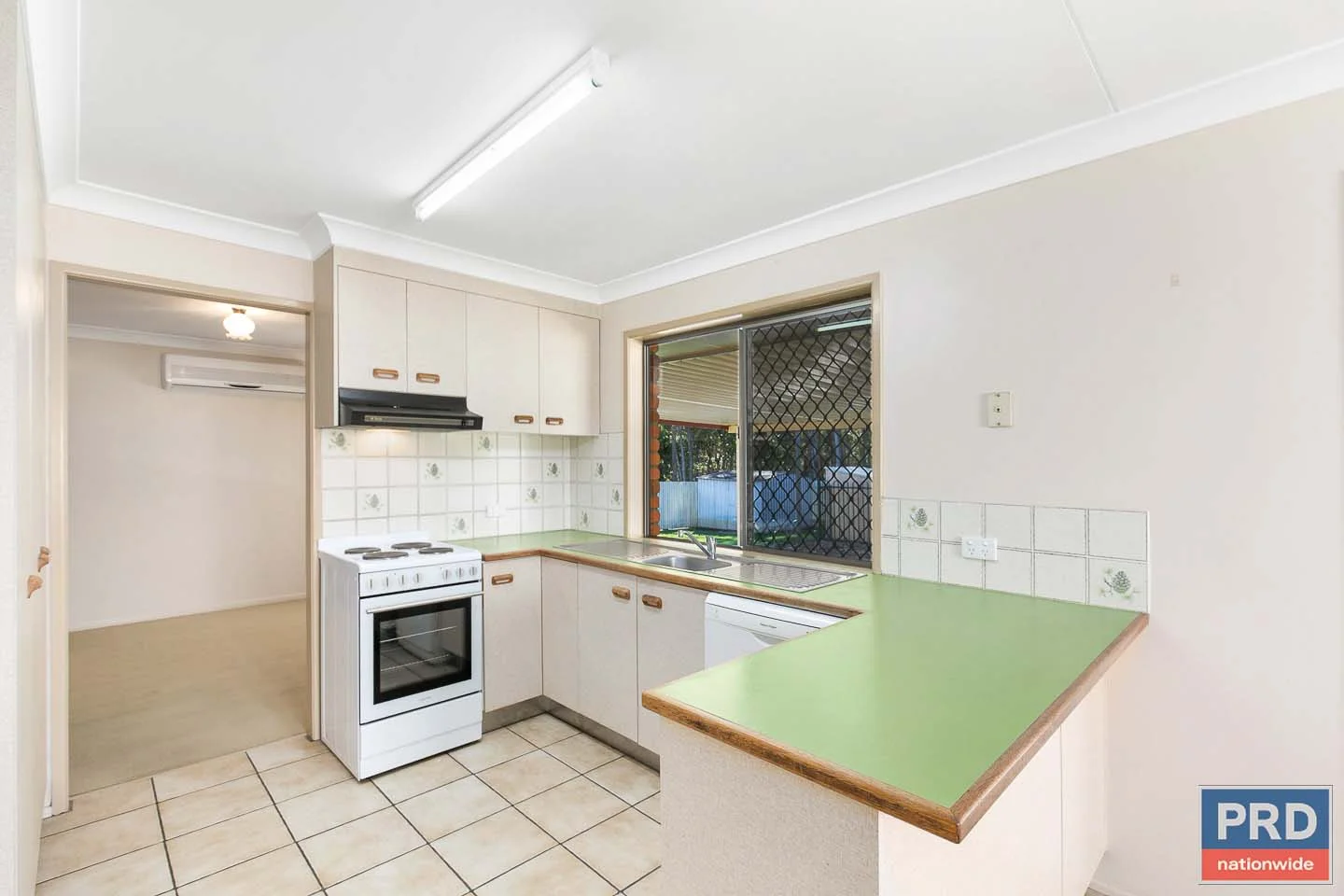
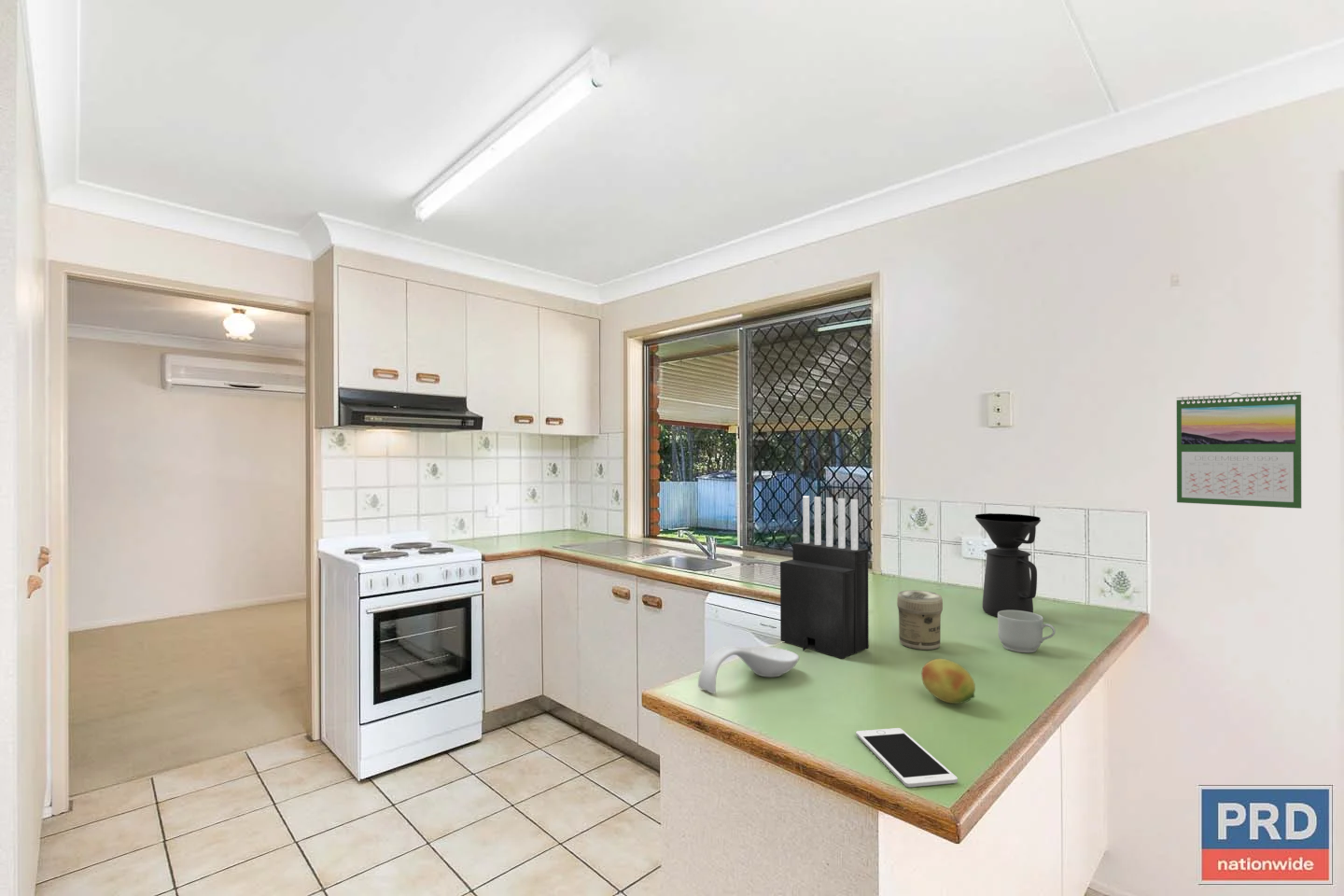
+ cell phone (903, 754)
+ knife block (820, 572)
+ jar (919, 619)
+ fruit (947, 680)
+ mug (1026, 632)
+ calendar (1236, 448)
+ coffee maker (1007, 565)
+ spoon rest (749, 661)
